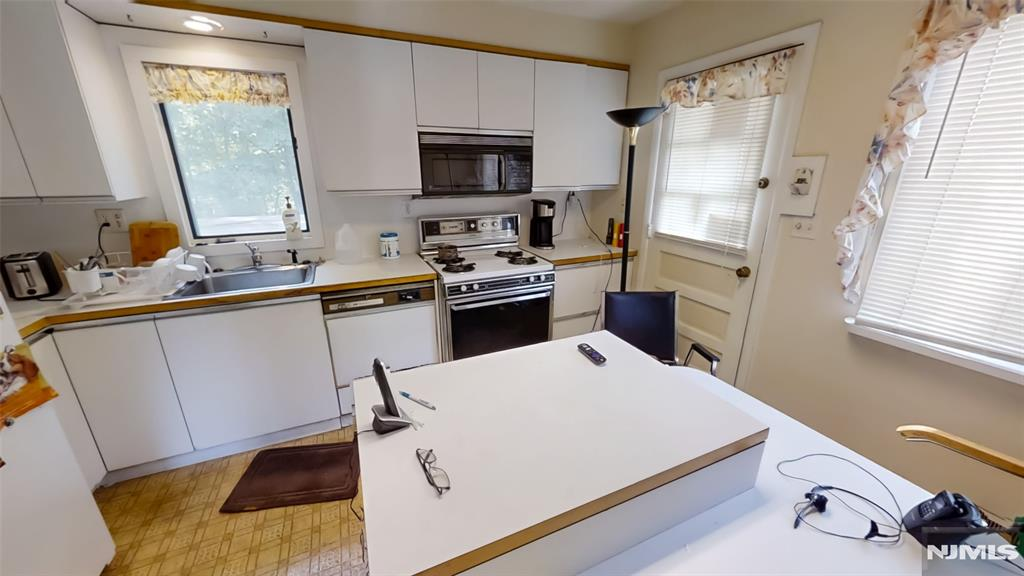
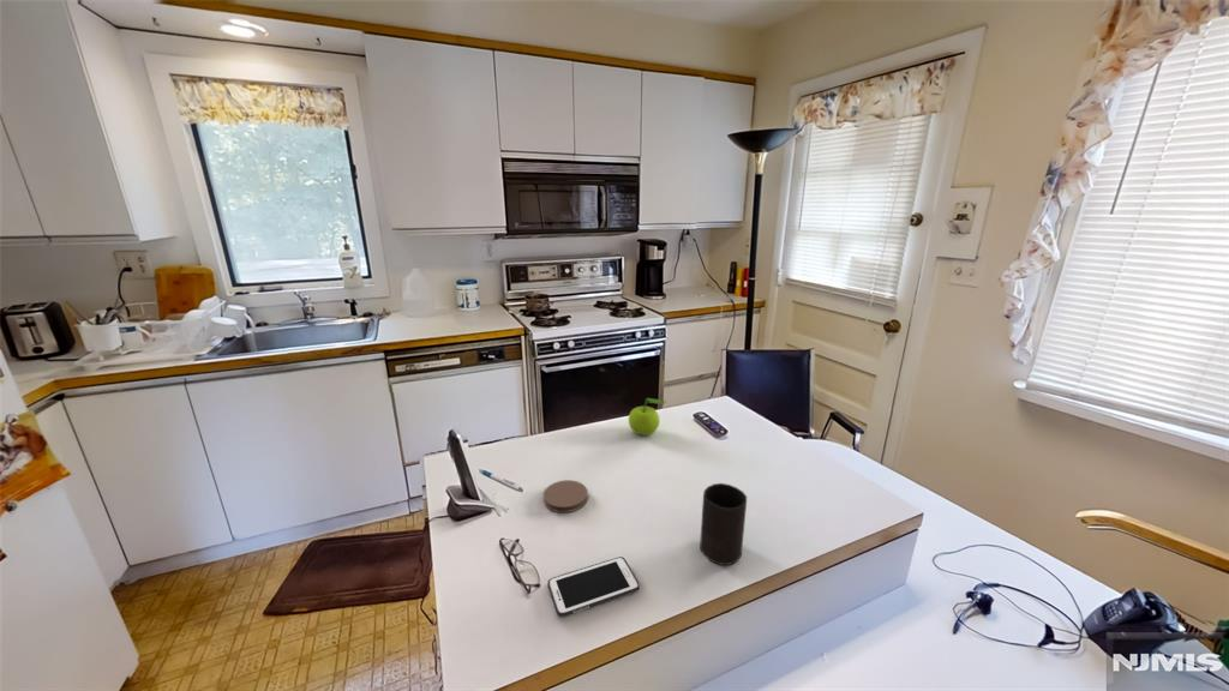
+ coaster (565, 495)
+ cup (723, 523)
+ fruit (648, 415)
+ cell phone (593, 584)
